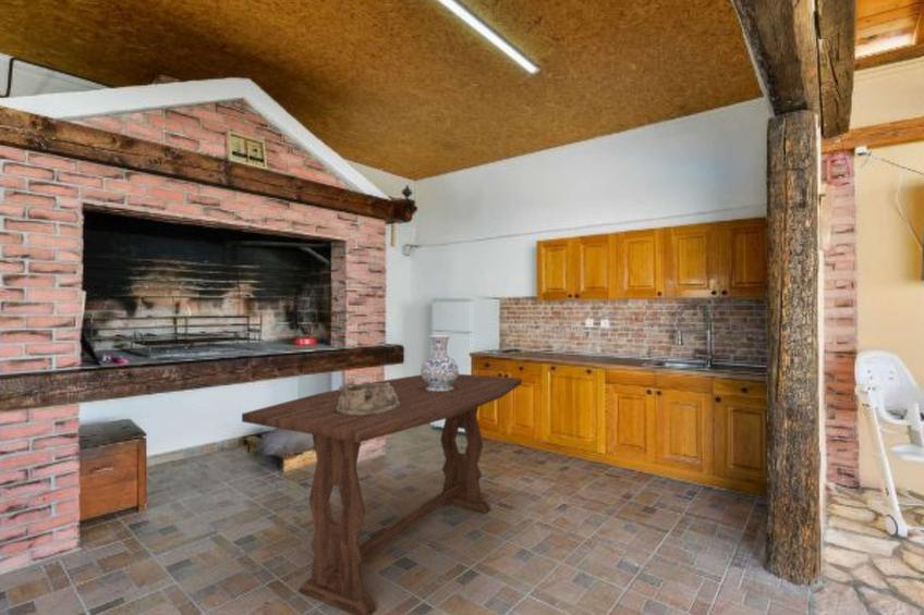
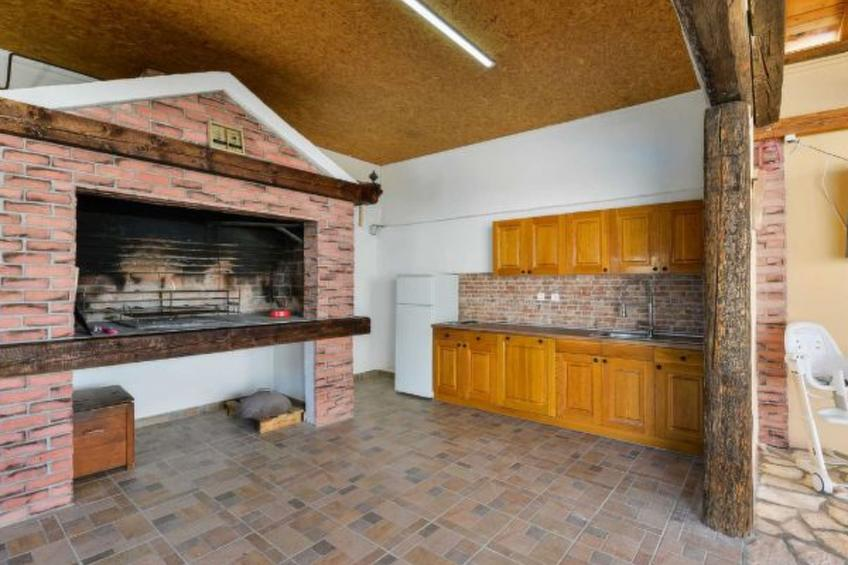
- dining table (442, 467)
- vase (439, 361)
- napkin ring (368, 395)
